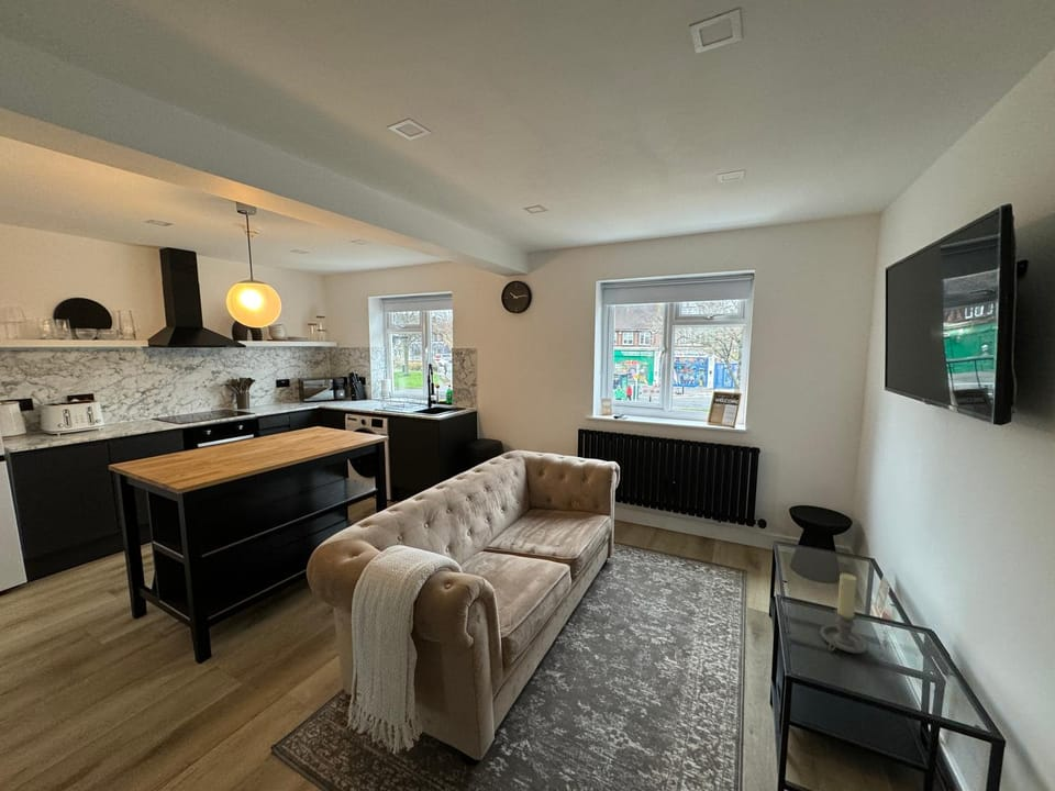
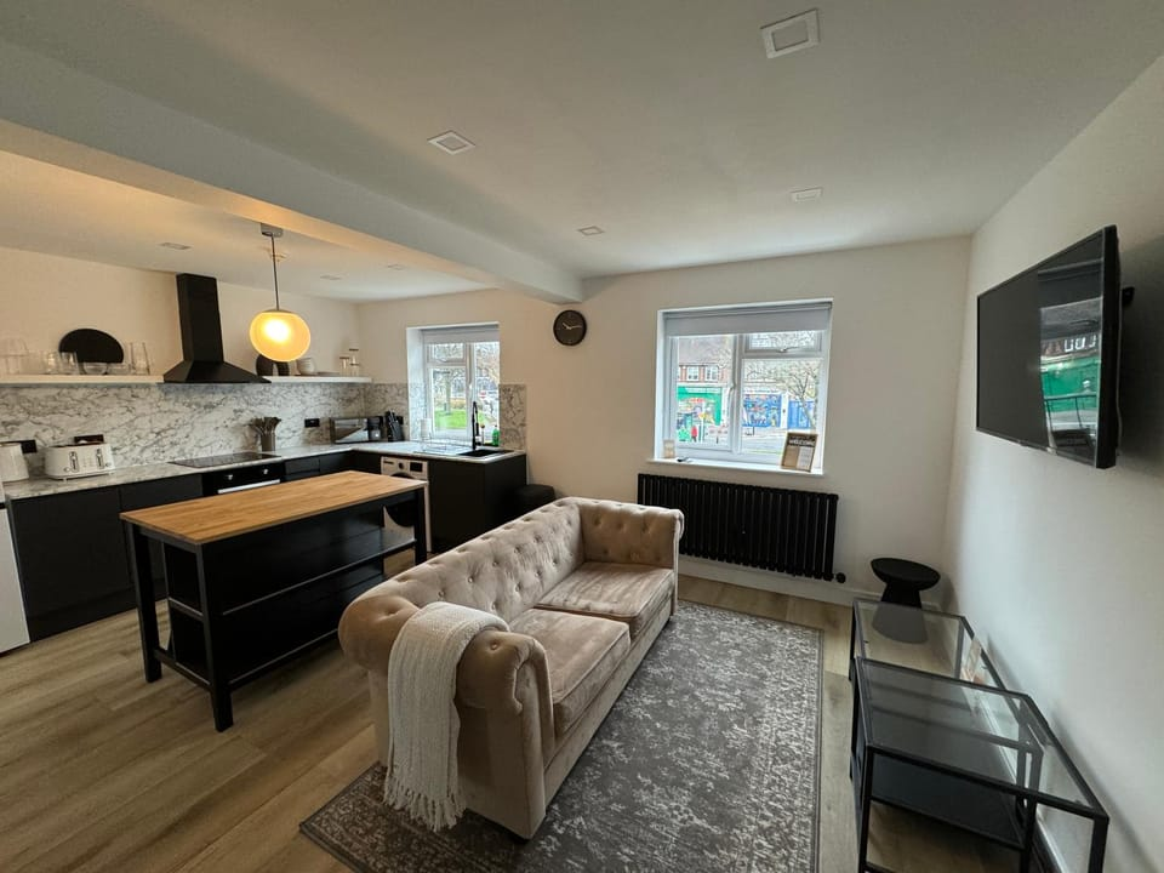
- candle holder (843, 610)
